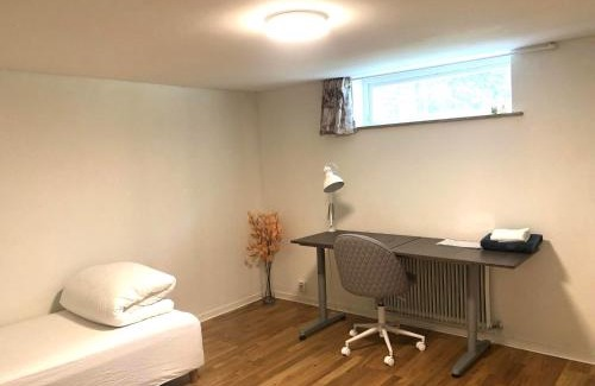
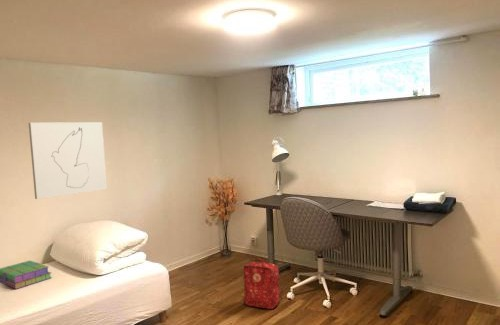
+ wall art (70, 158)
+ stack of books (23, 273)
+ backpack (261, 280)
